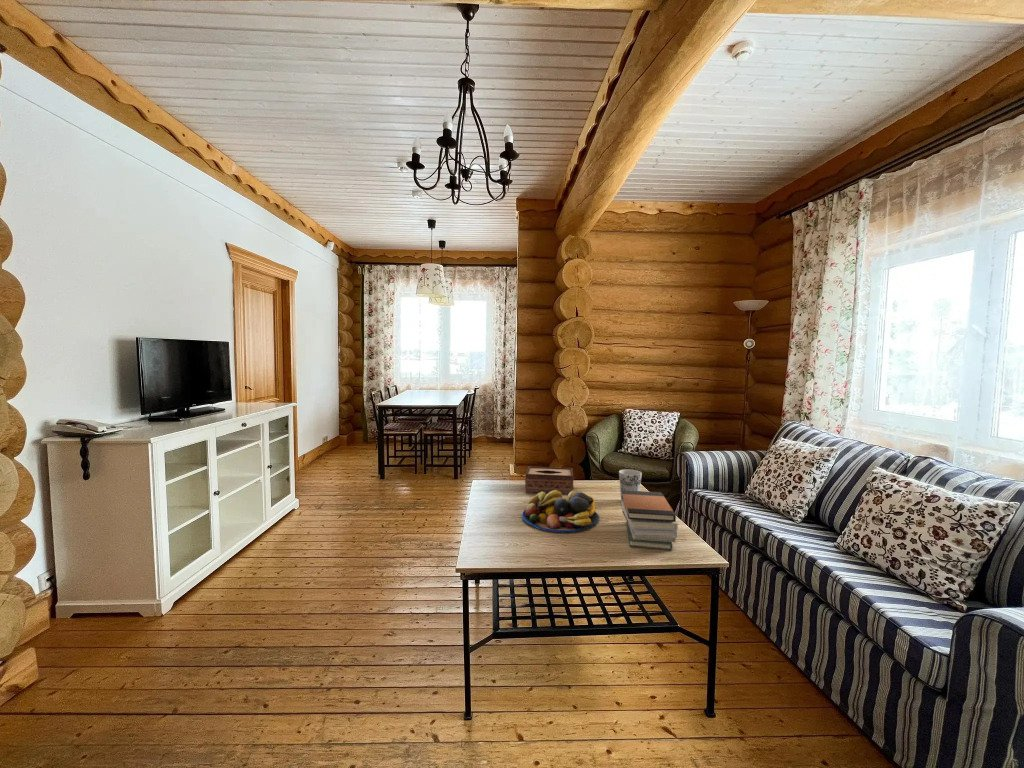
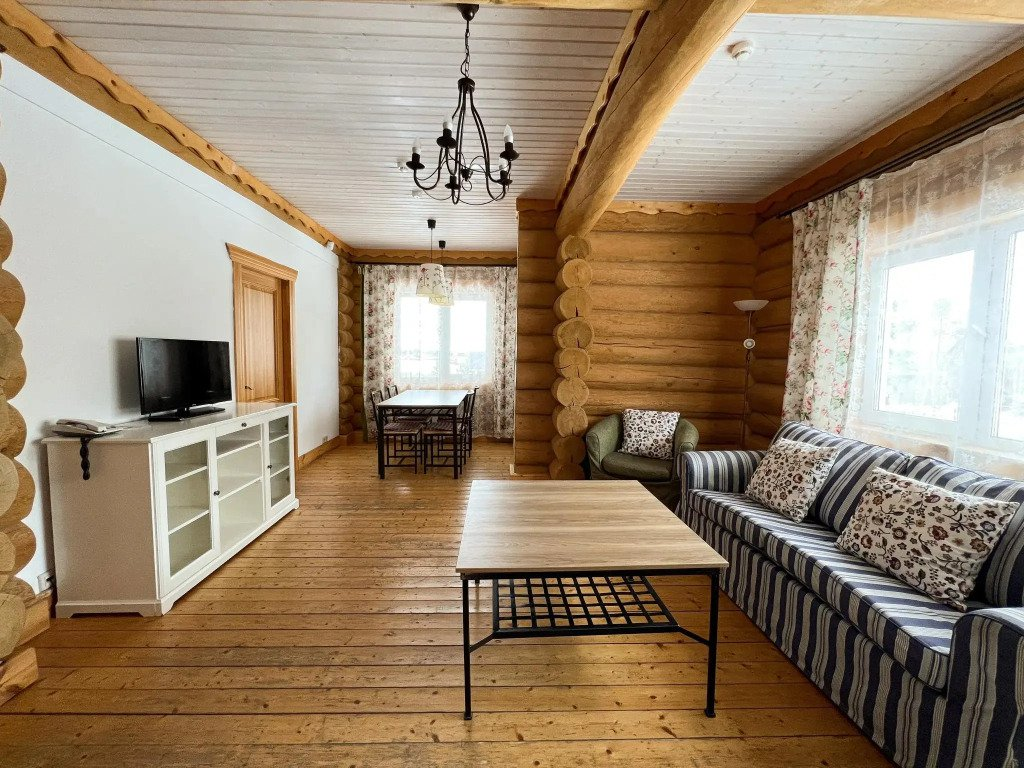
- tissue box (549, 480)
- fruit bowl (559, 503)
- book stack (647, 518)
- cup (629, 487)
